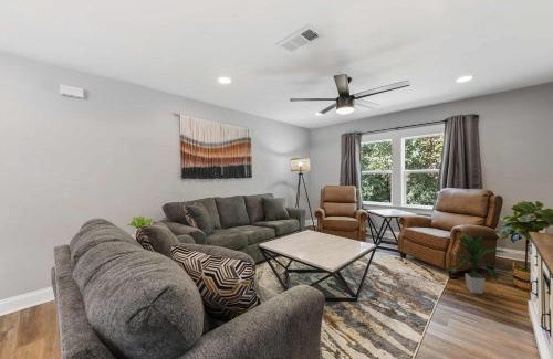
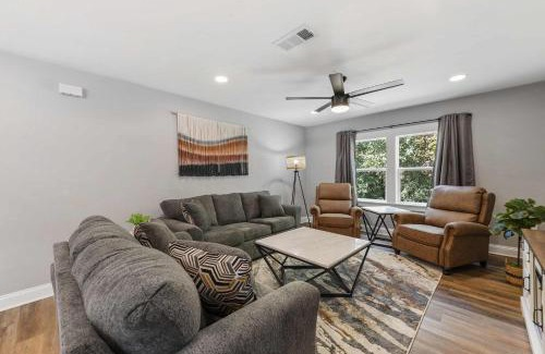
- indoor plant (471, 261)
